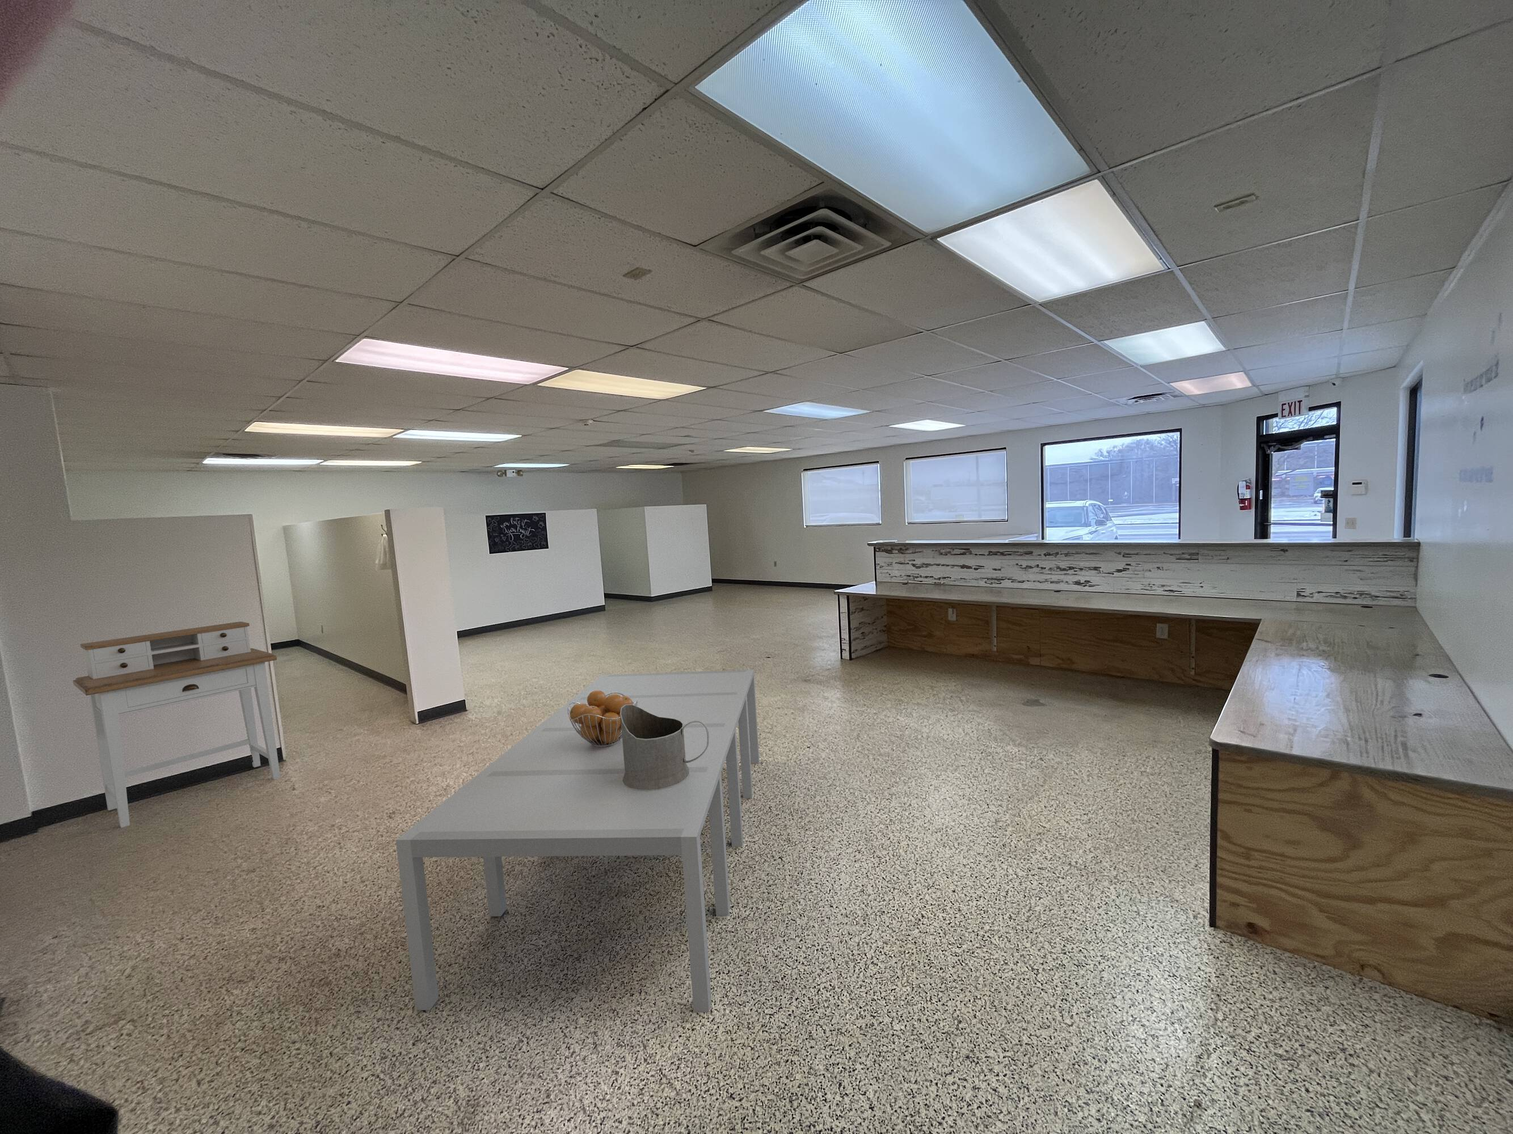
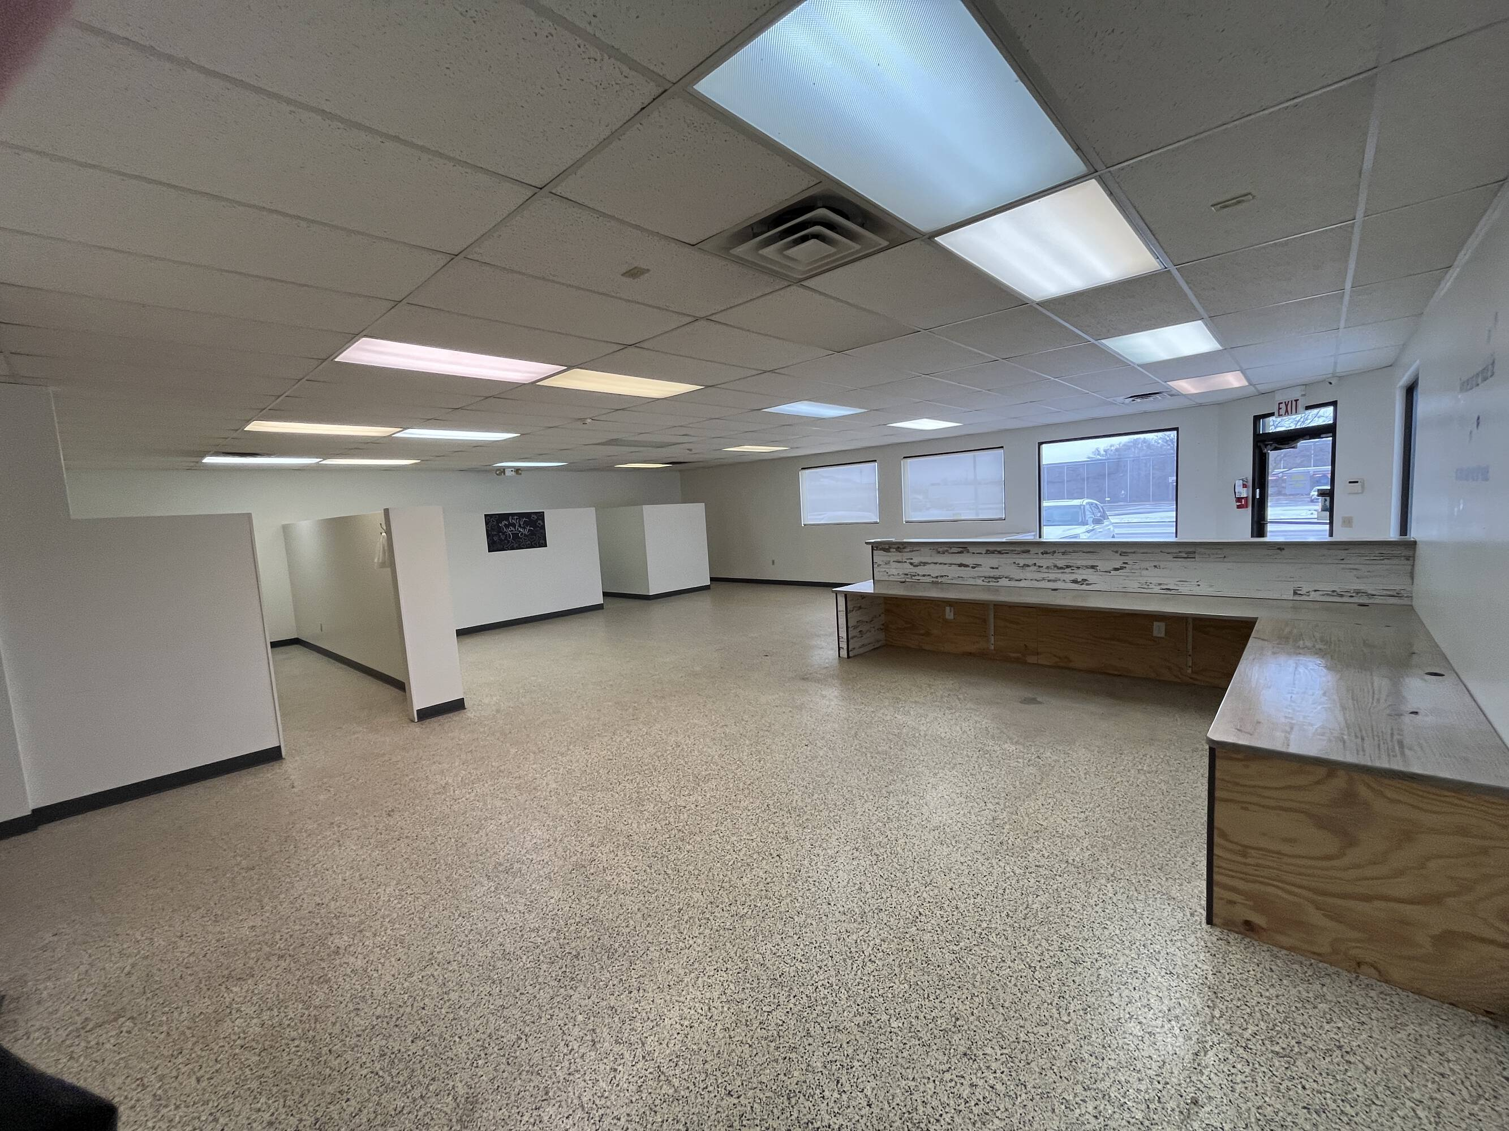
- fruit basket (604, 717)
- dining table (636, 790)
- desk (182, 702)
- pitcher (665, 741)
